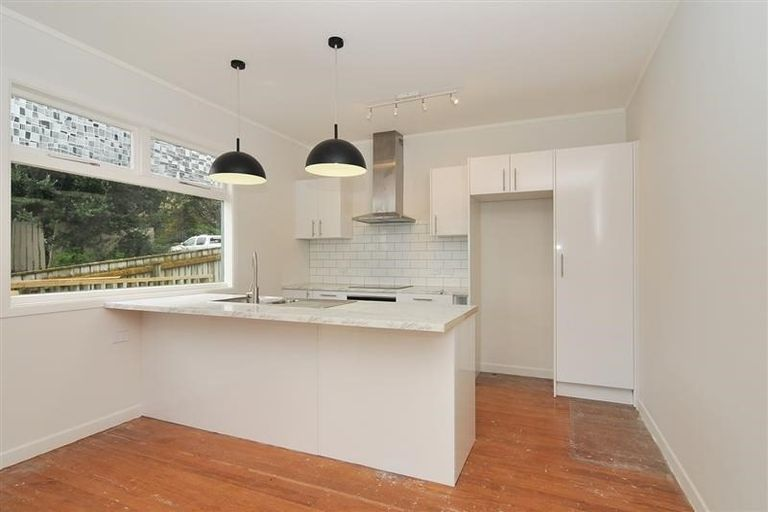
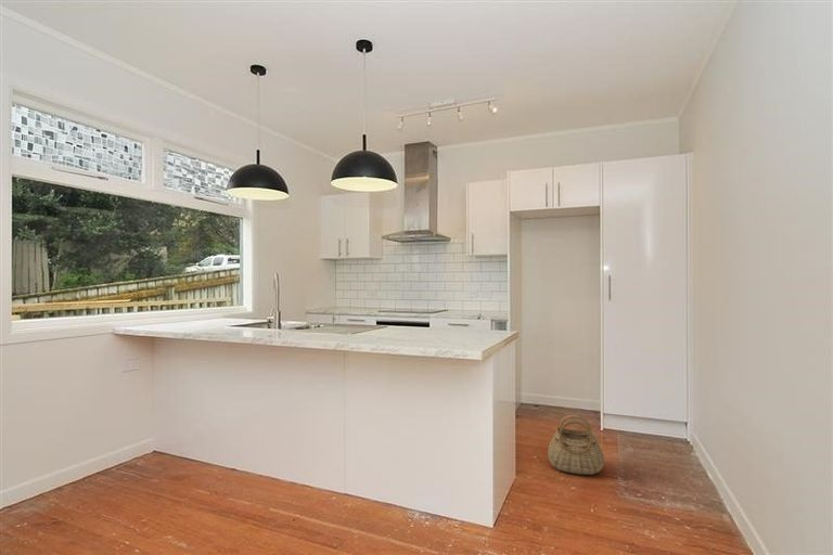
+ basket (575, 442)
